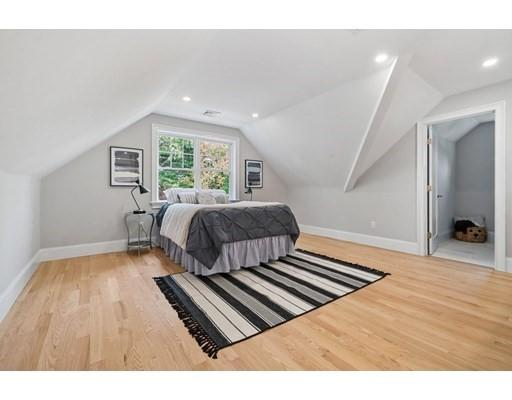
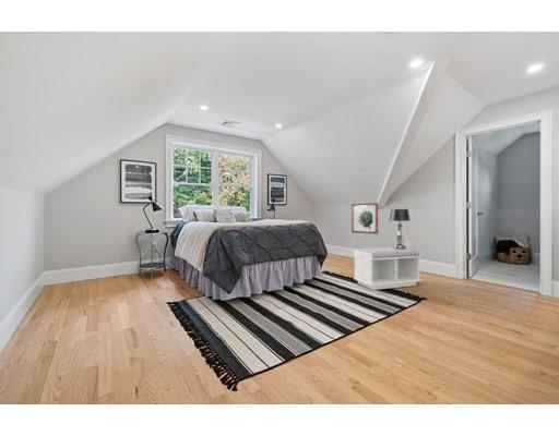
+ wall art (364, 218)
+ bench (386, 266)
+ table lamp (399, 228)
